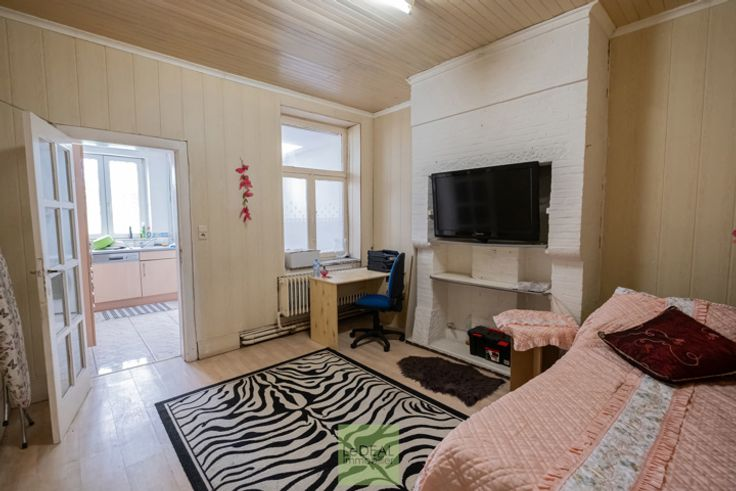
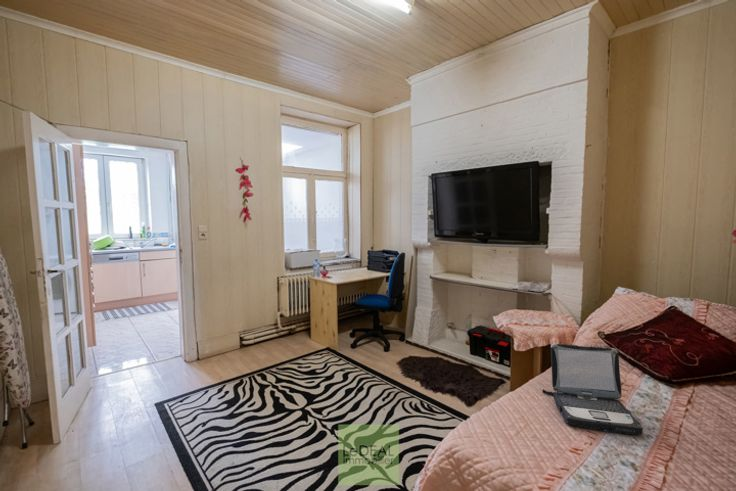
+ laptop (590, 383)
